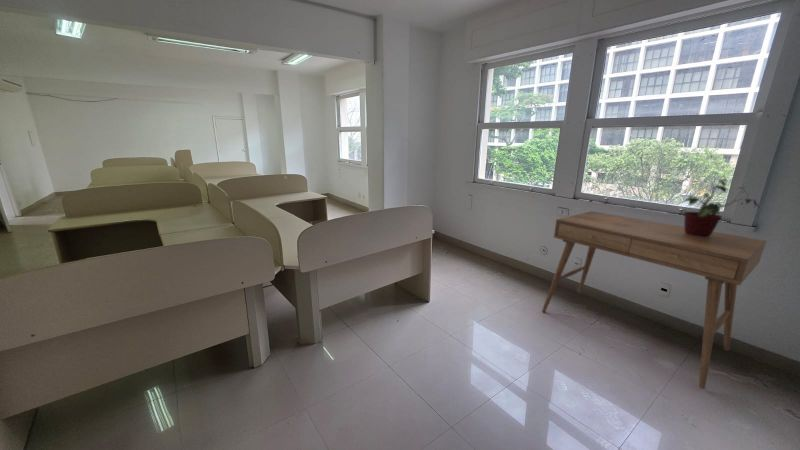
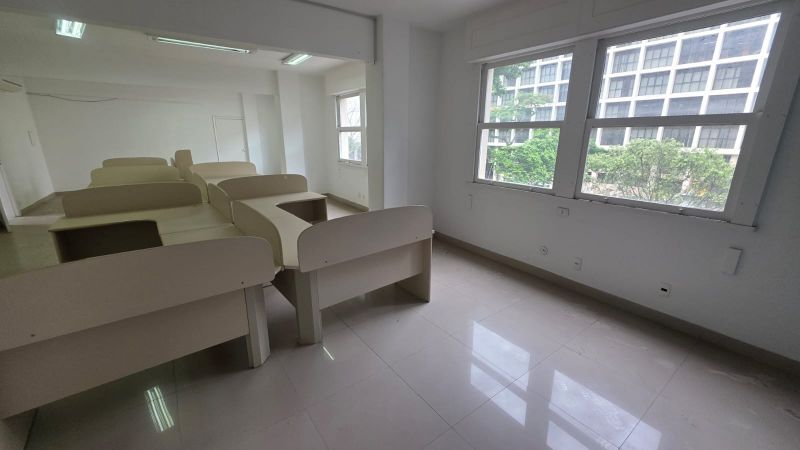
- potted plant (719, 209)
- desk (643, 260)
